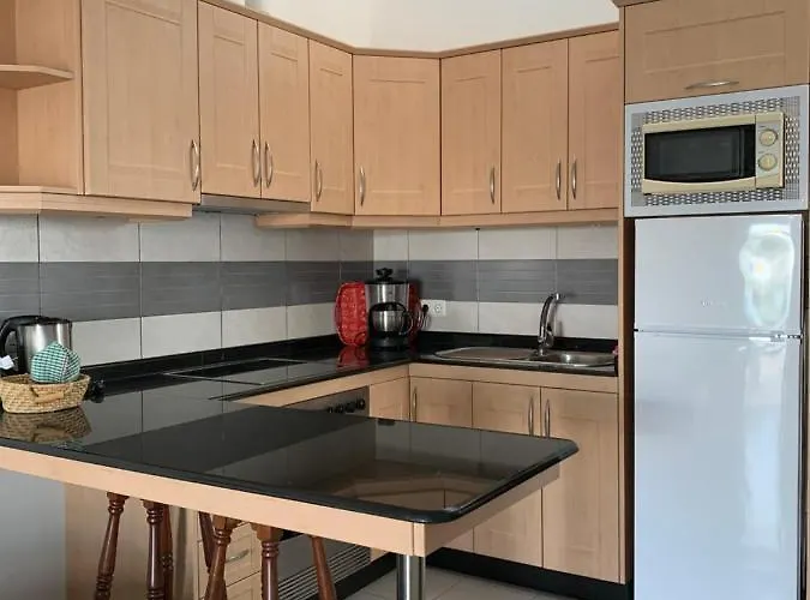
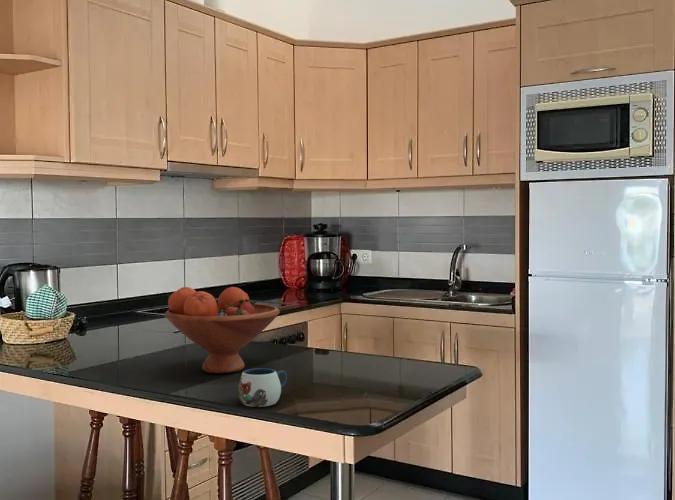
+ fruit bowl (223, 328)
+ mug (264, 386)
